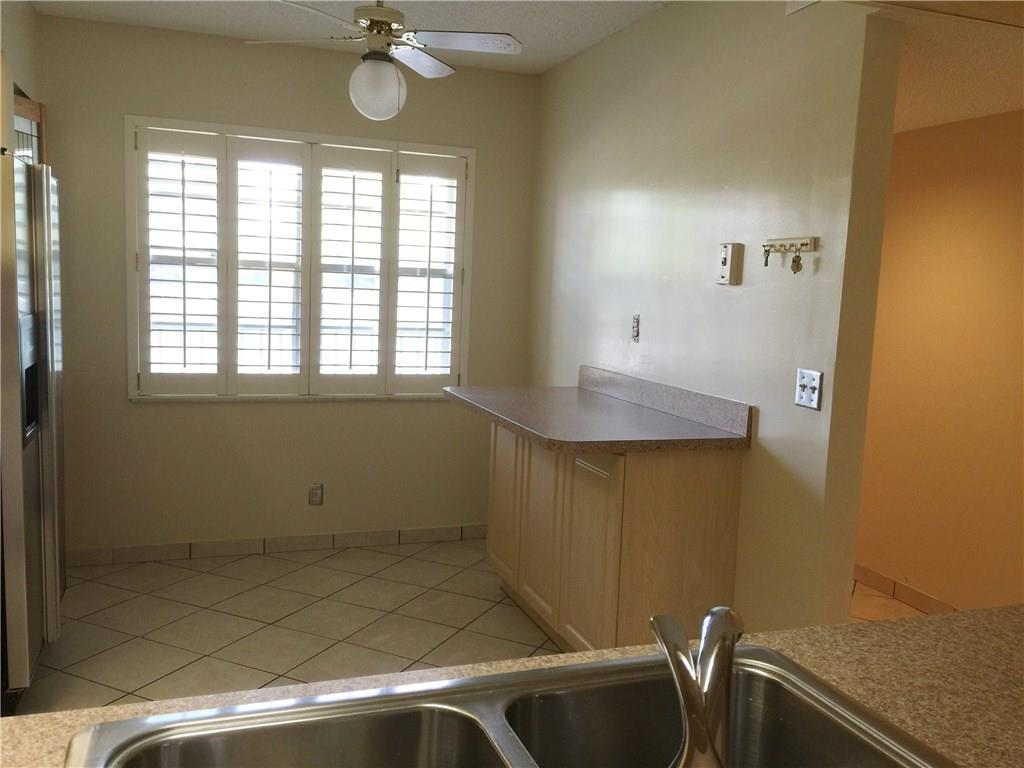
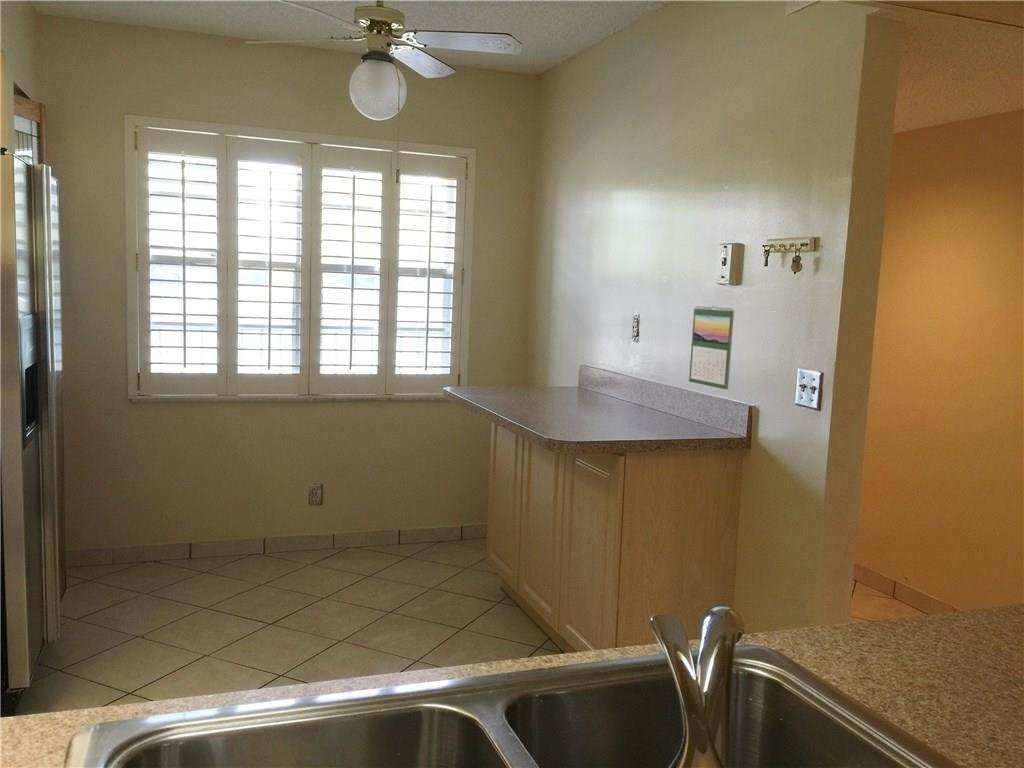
+ calendar (710, 345)
